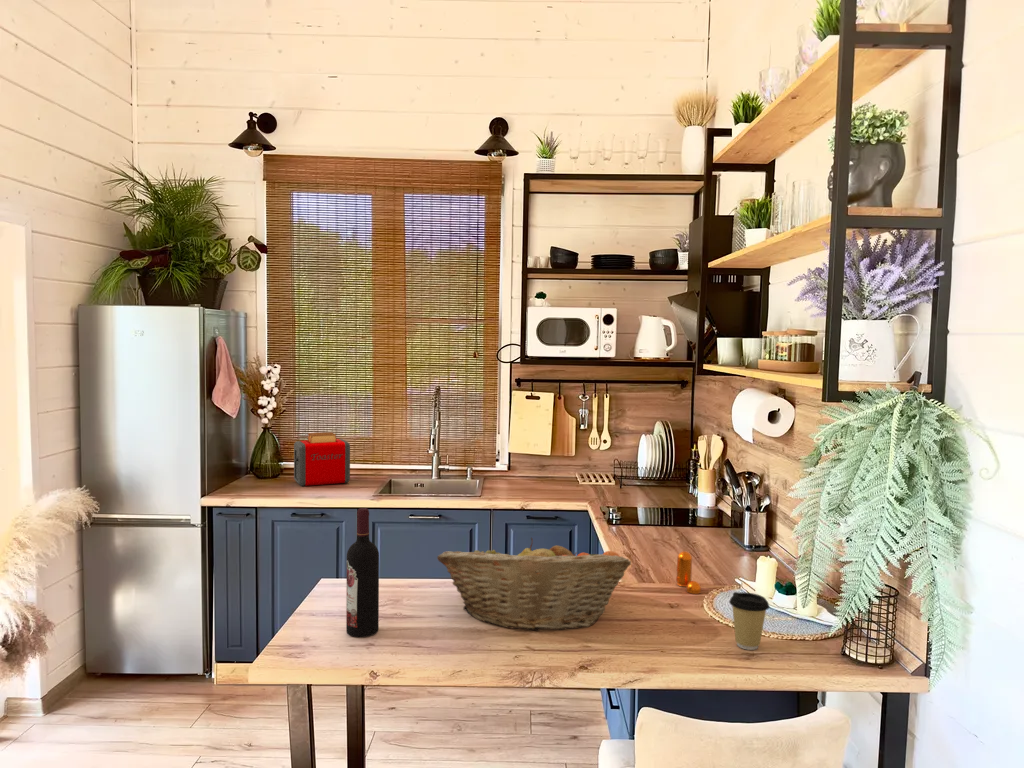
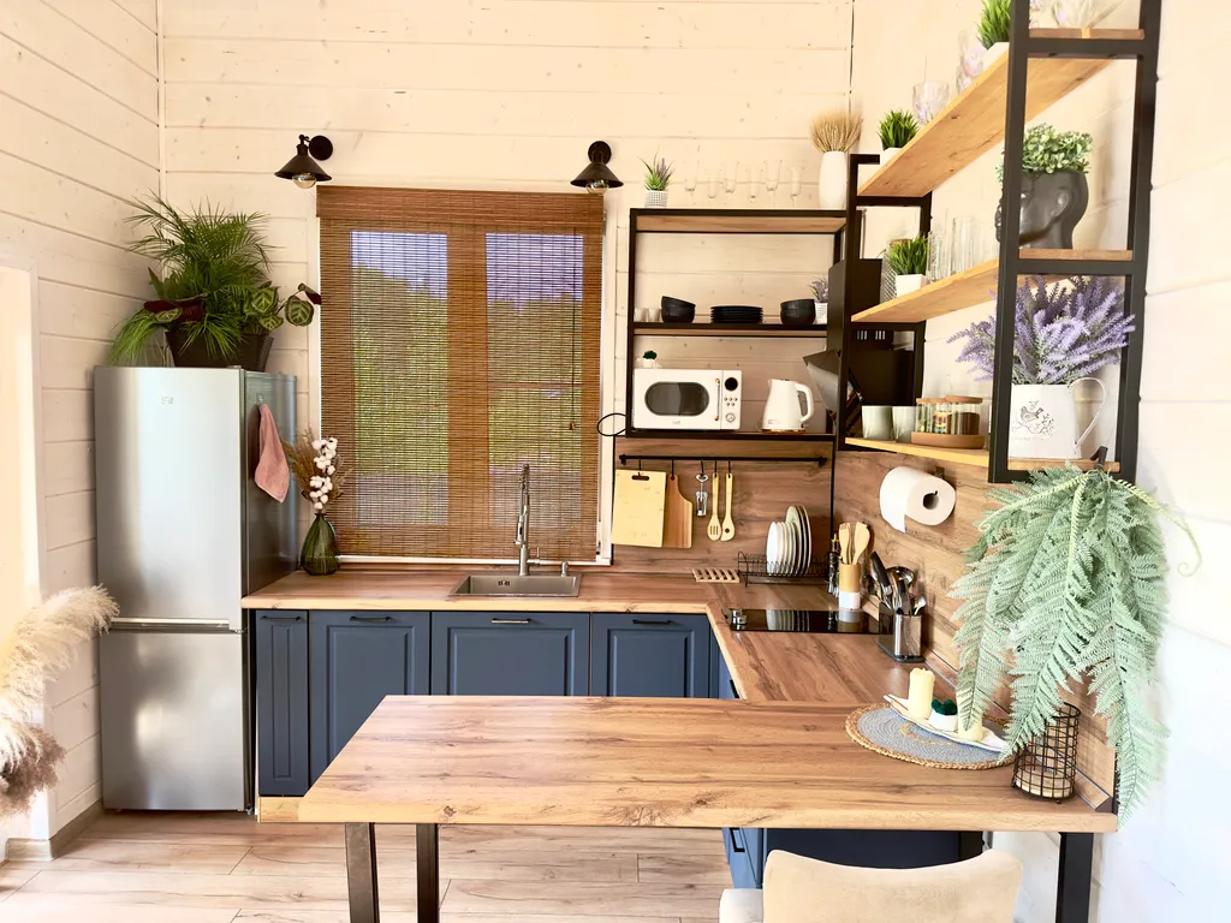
- fruit basket (533, 574)
- toaster (321, 457)
- wine bottle (362, 570)
- coffee cup (748, 620)
- pepper shaker (689, 571)
